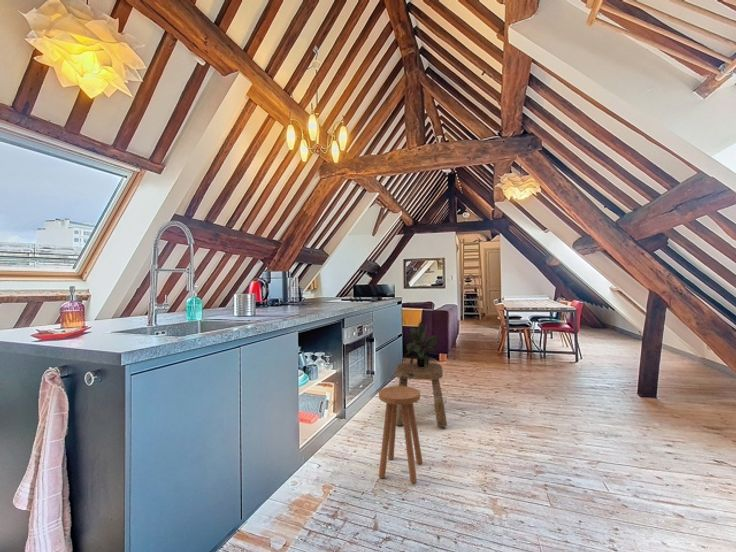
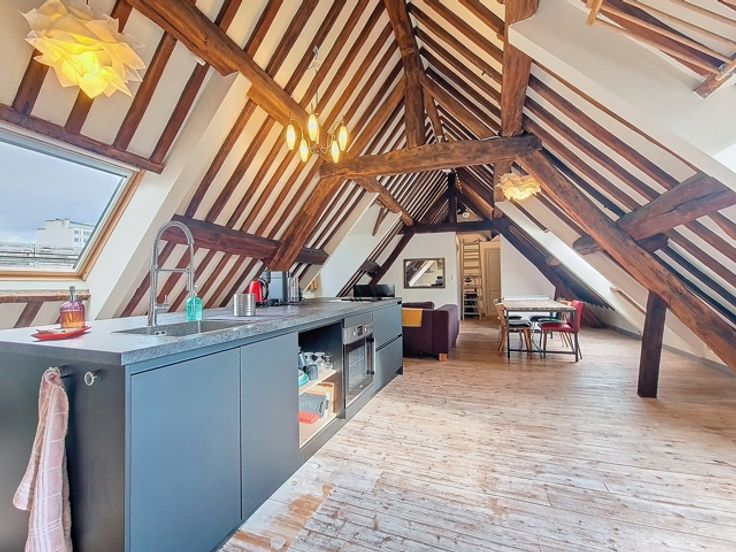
- stool (404, 430)
- potted plant (418, 344)
- stool (419, 379)
